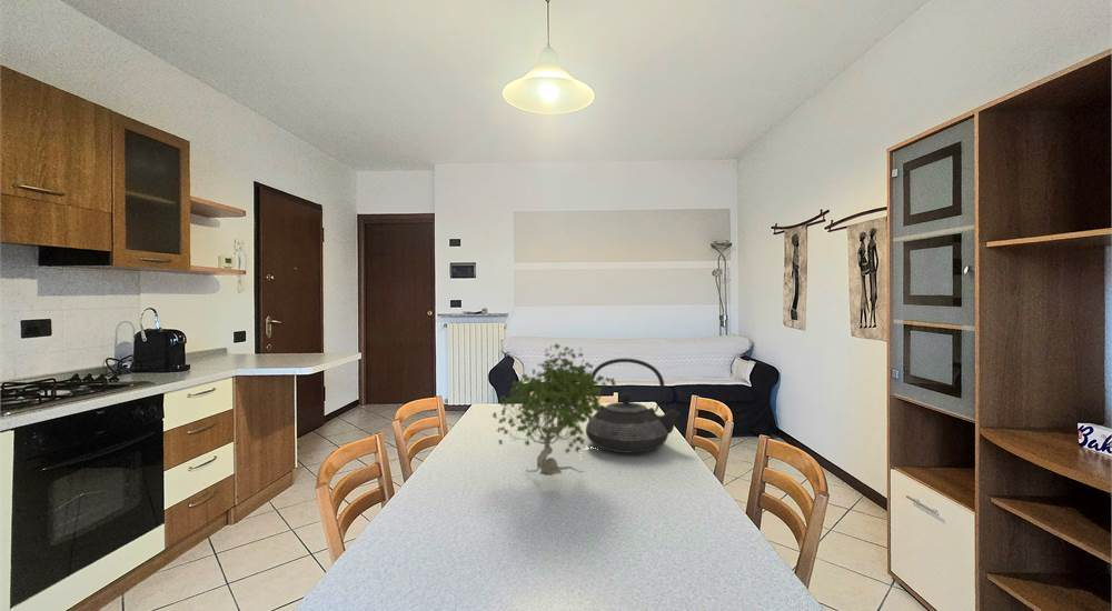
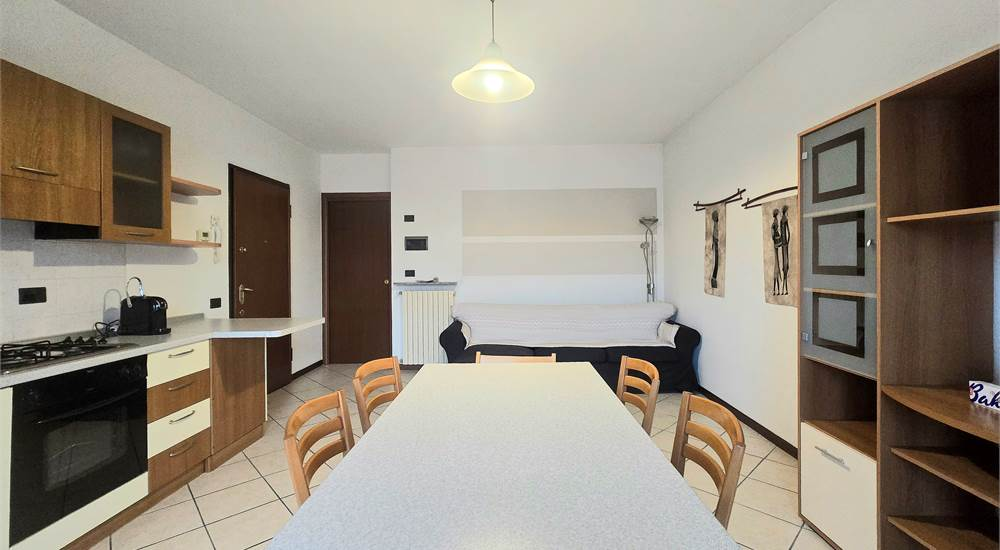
- teapot (631, 402)
- plant (549, 412)
